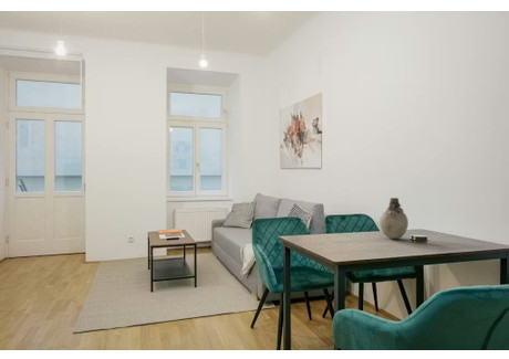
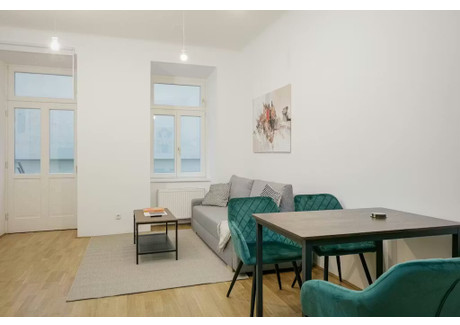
- vase (393, 218)
